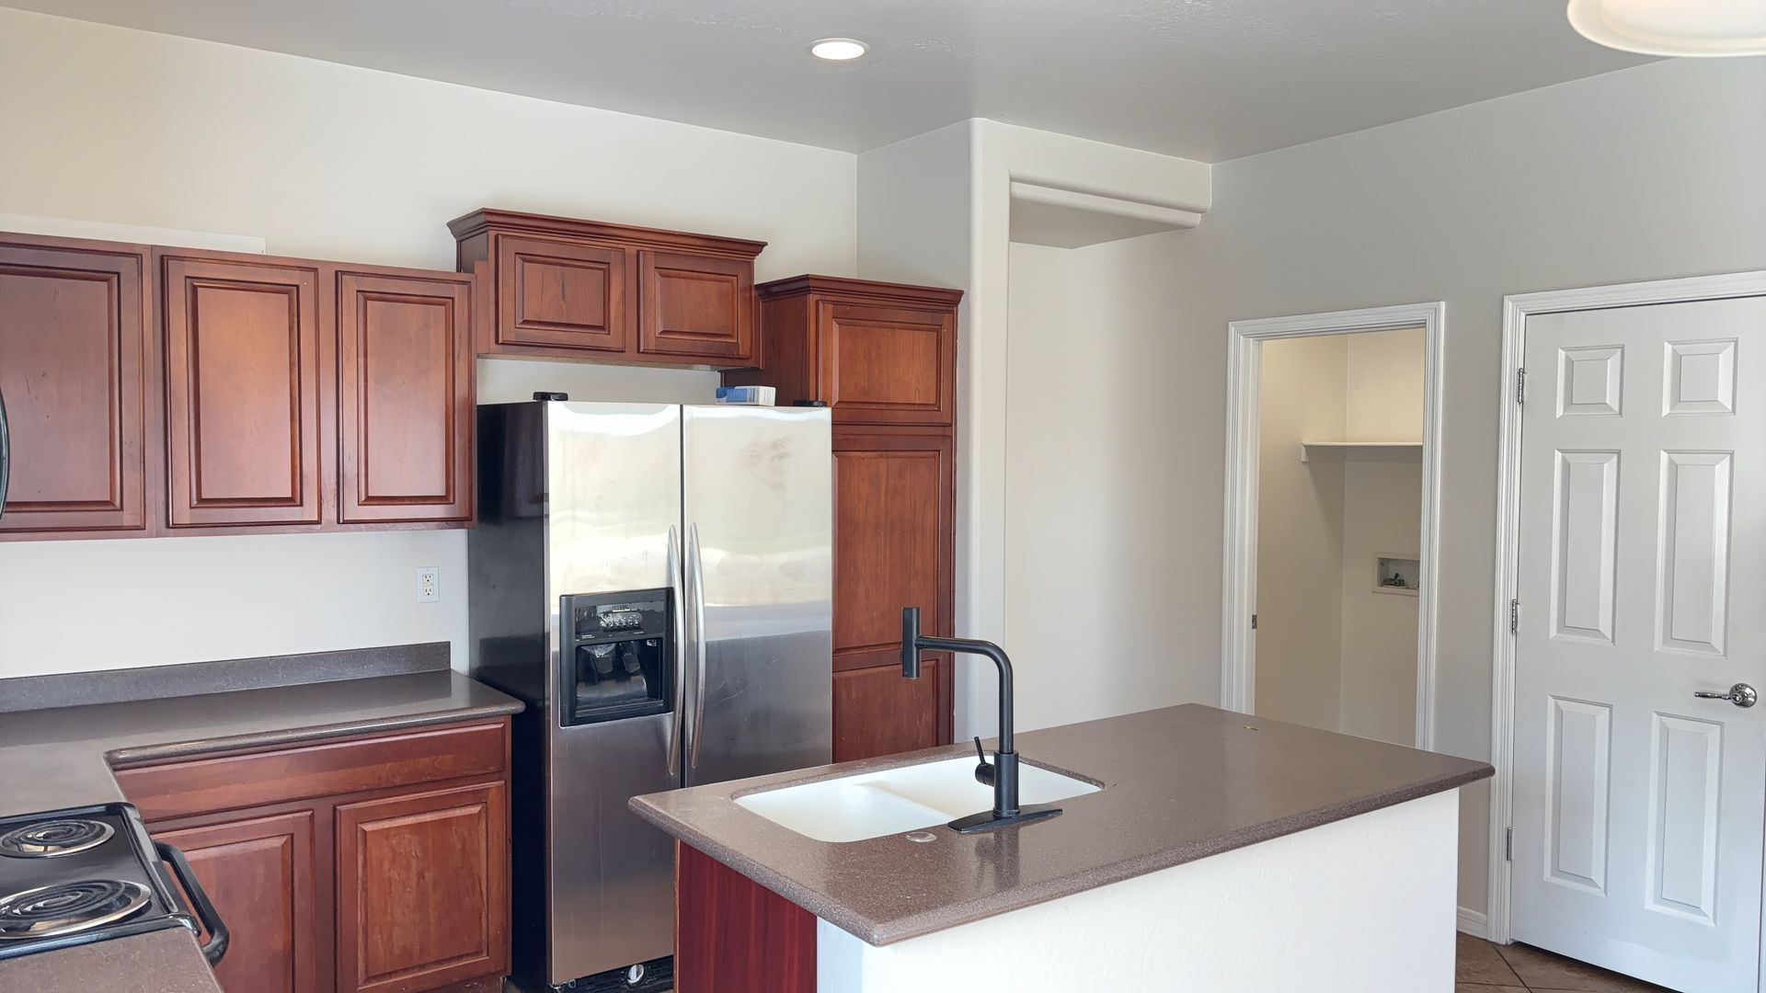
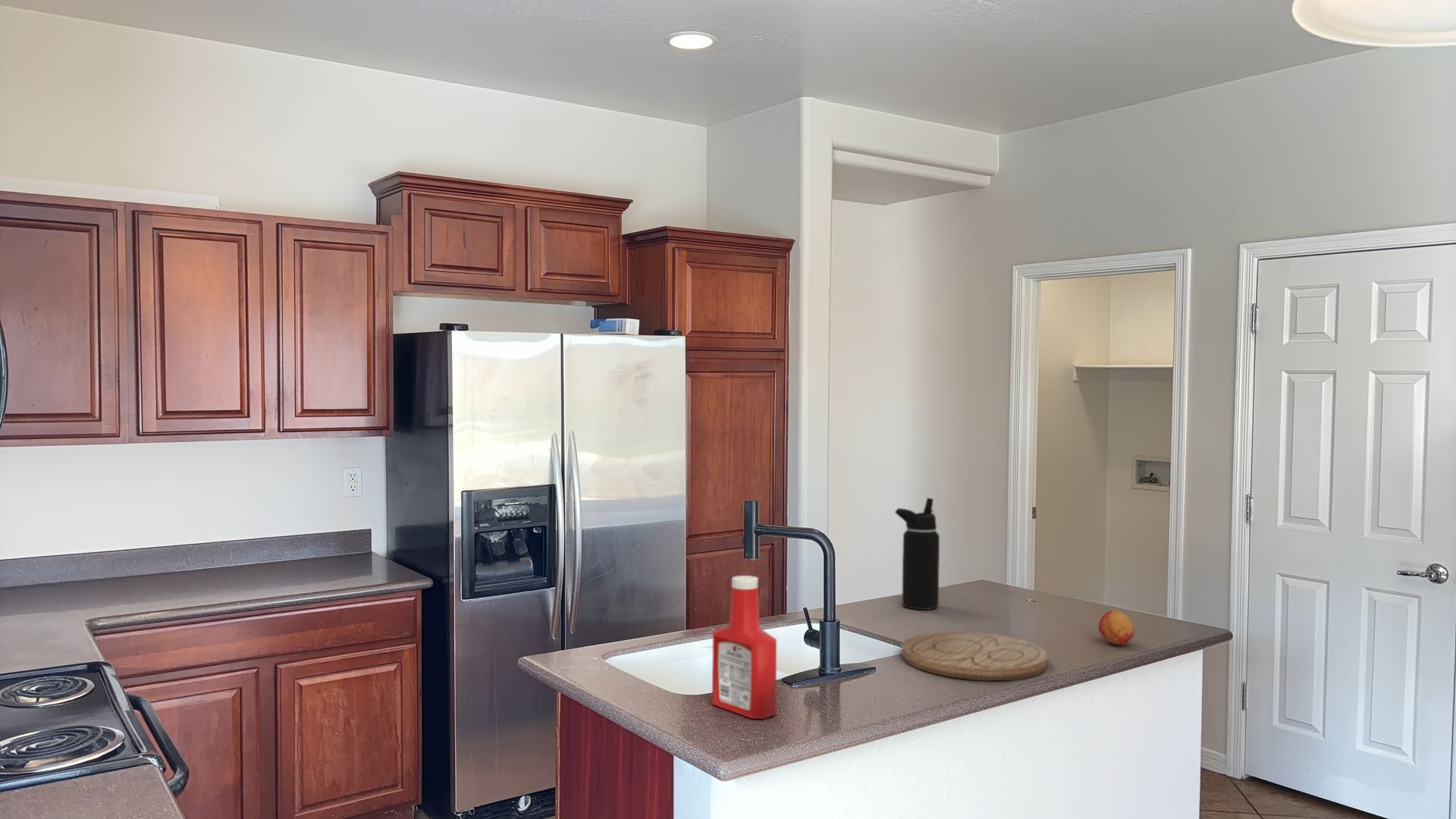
+ cutting board (973, 654)
+ soap bottle (744, 643)
+ water bottle (917, 552)
+ fruit (1117, 627)
